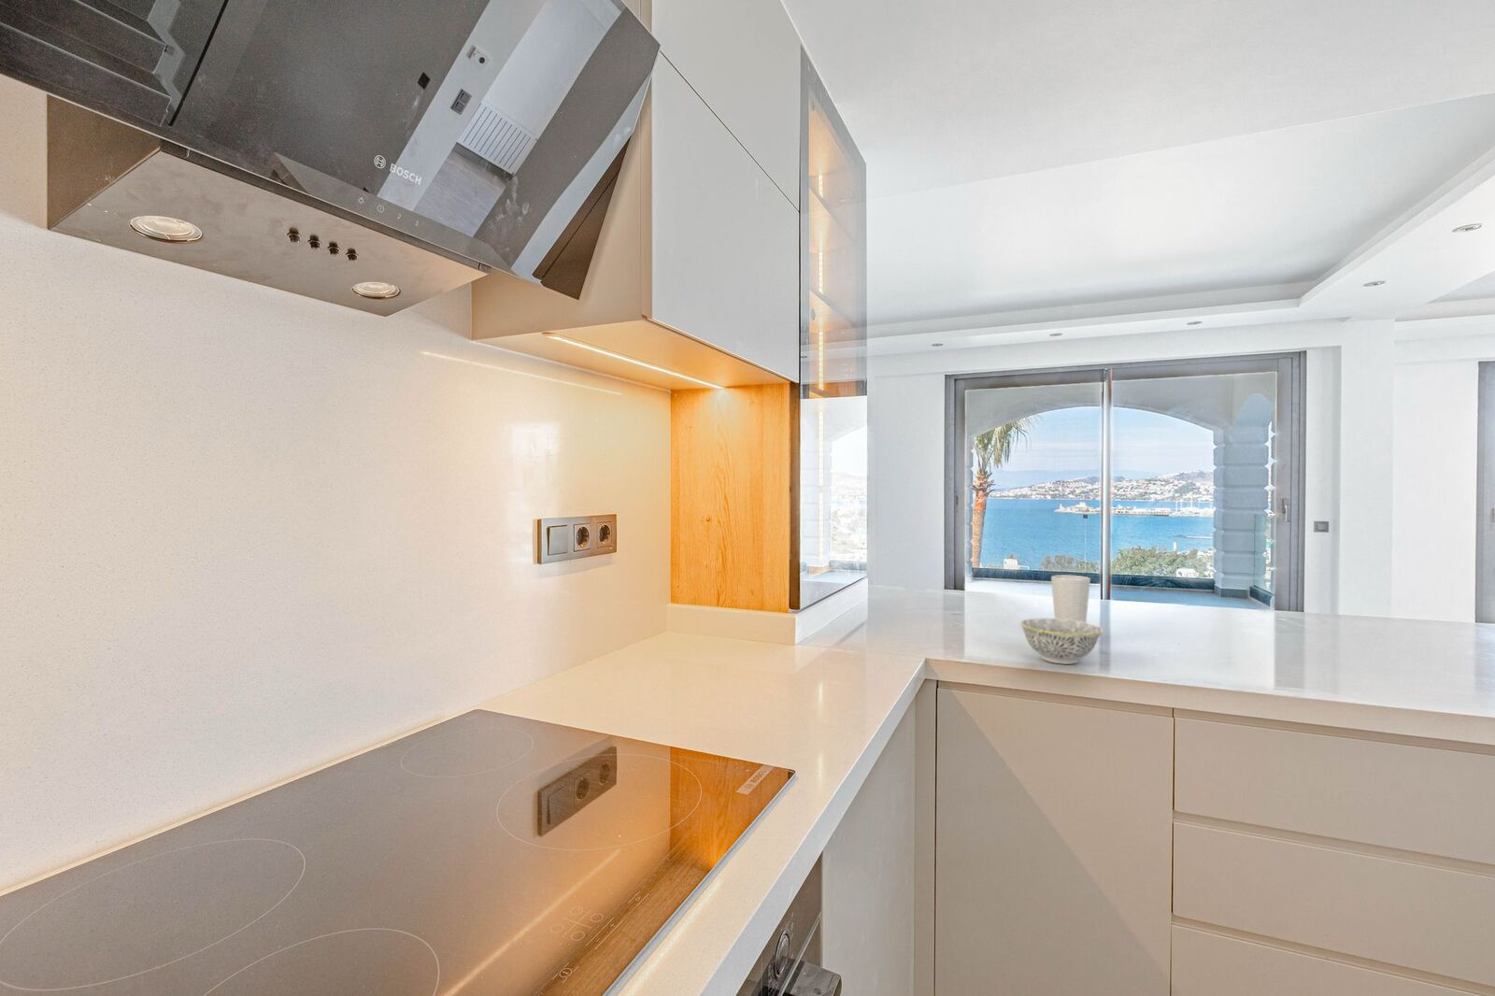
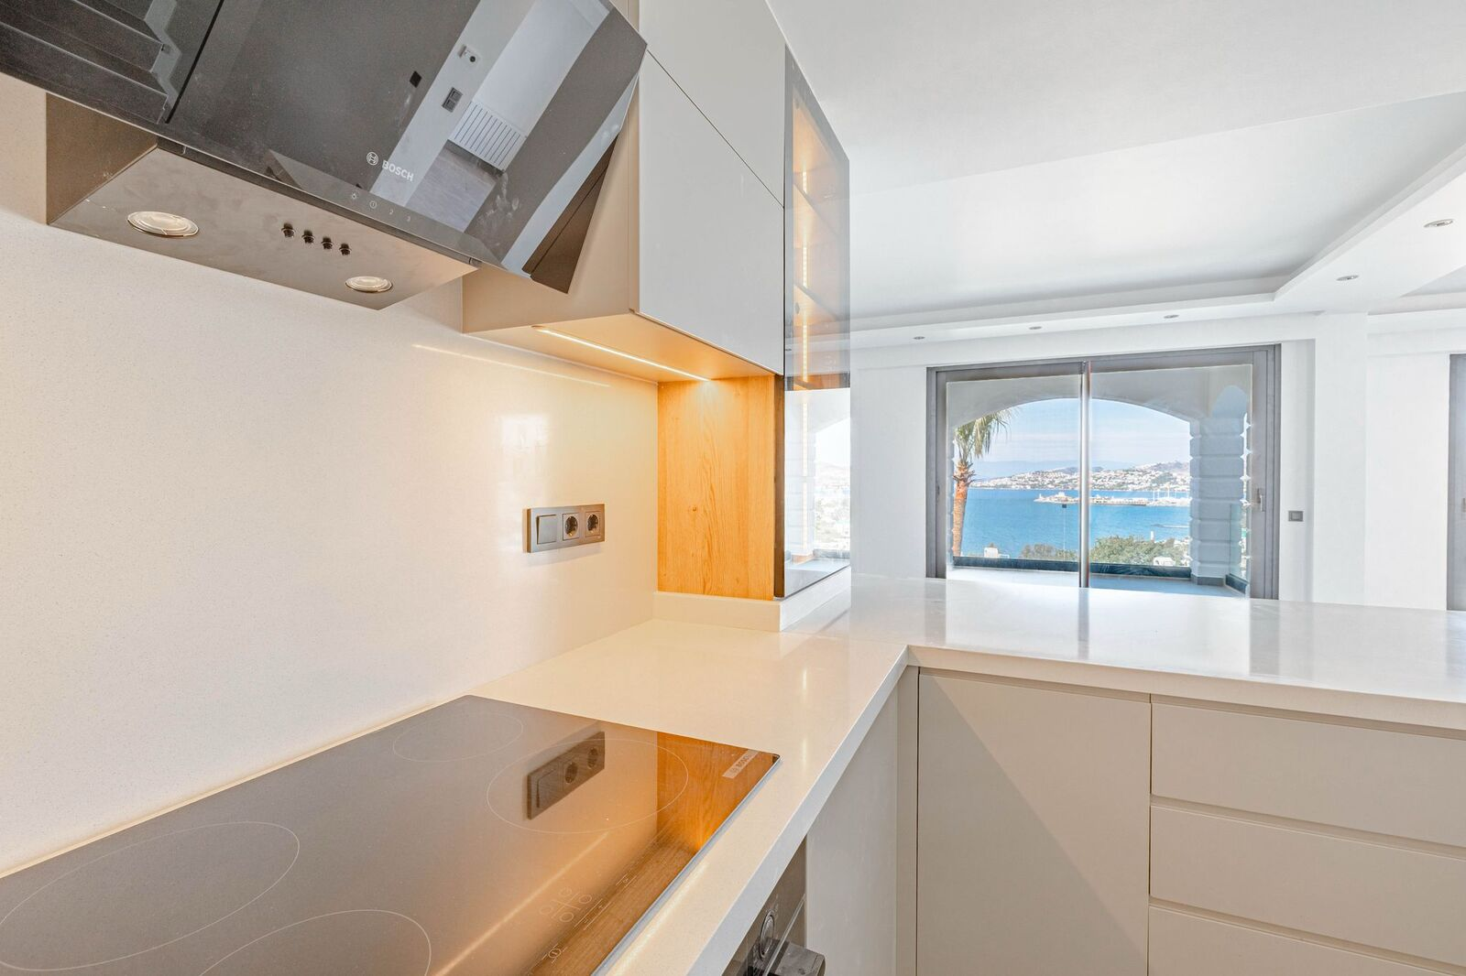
- bowl (1059, 641)
- cup (1070, 609)
